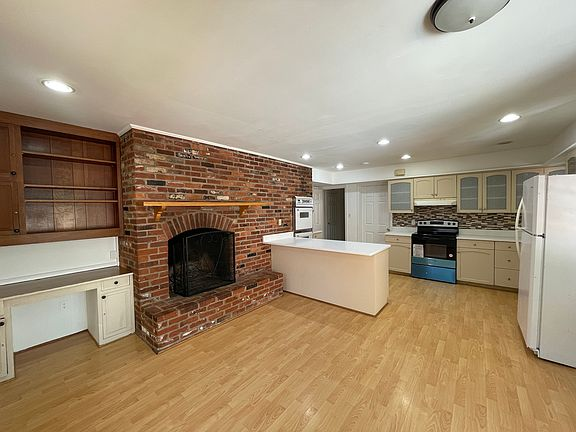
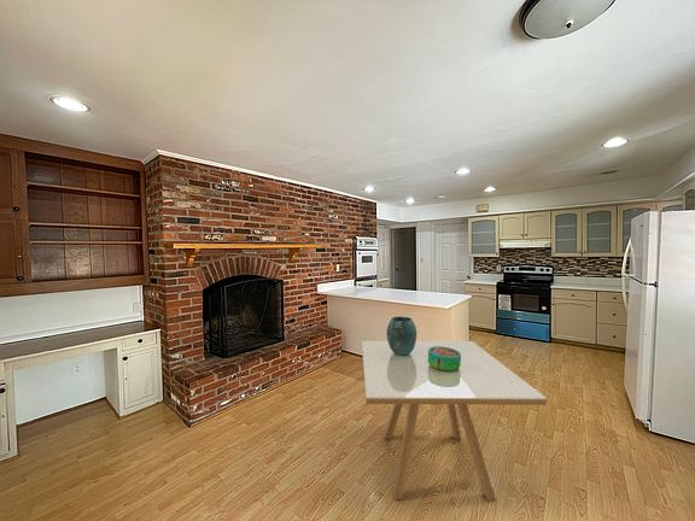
+ decorative bowl (443, 358)
+ vase (401, 335)
+ dining table (431, 403)
